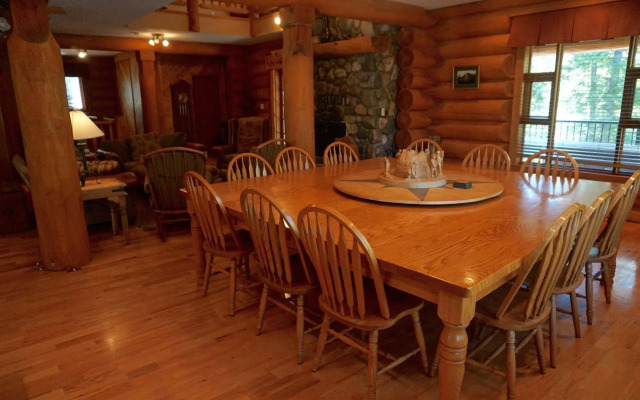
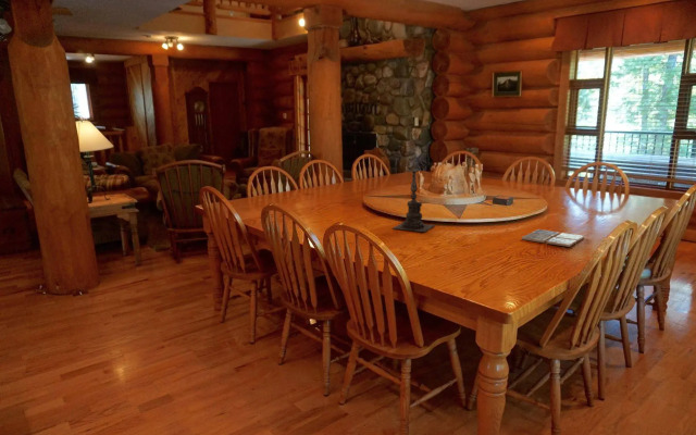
+ drink coaster (554, 237)
+ candle holder (413, 194)
